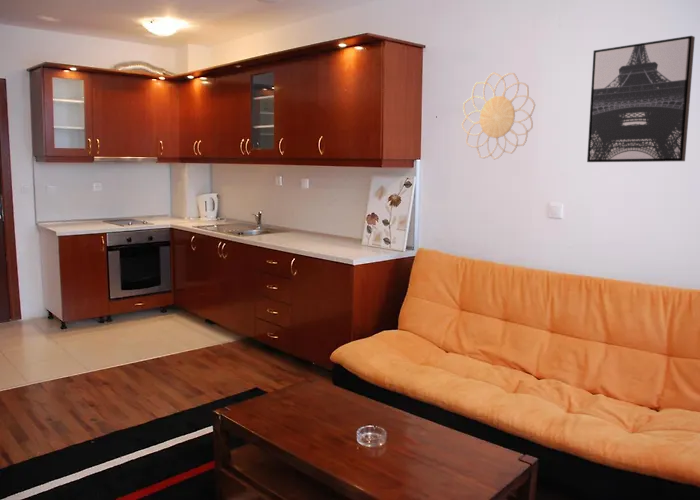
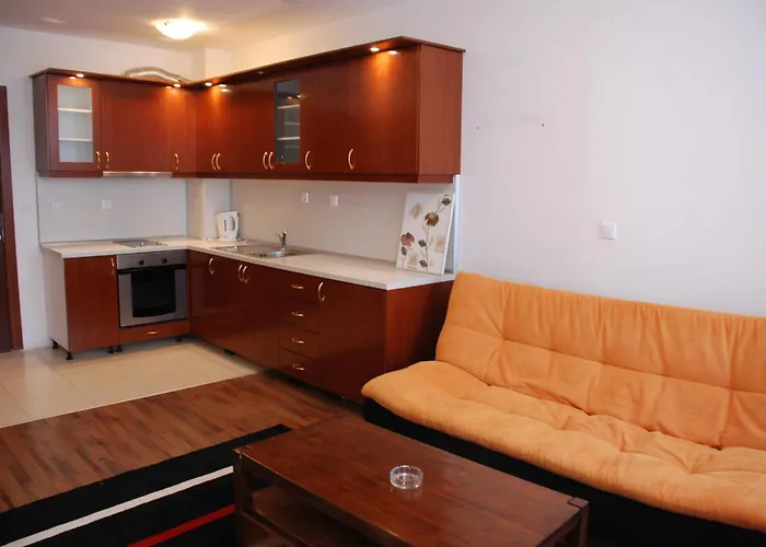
- decorative wall piece (496, 115)
- wall art (637, 103)
